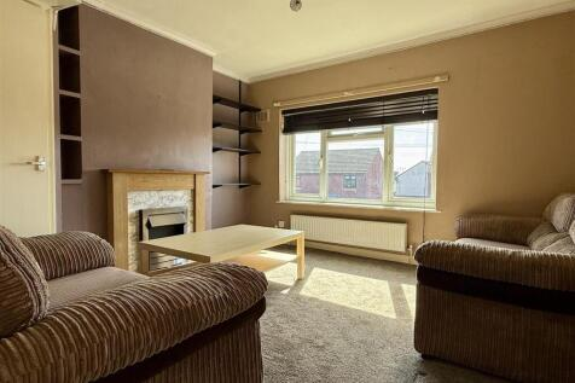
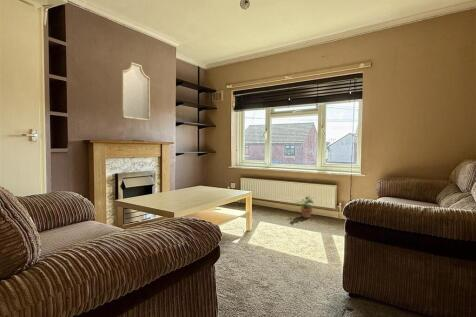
+ potted plant (305, 205)
+ home mirror (136, 91)
